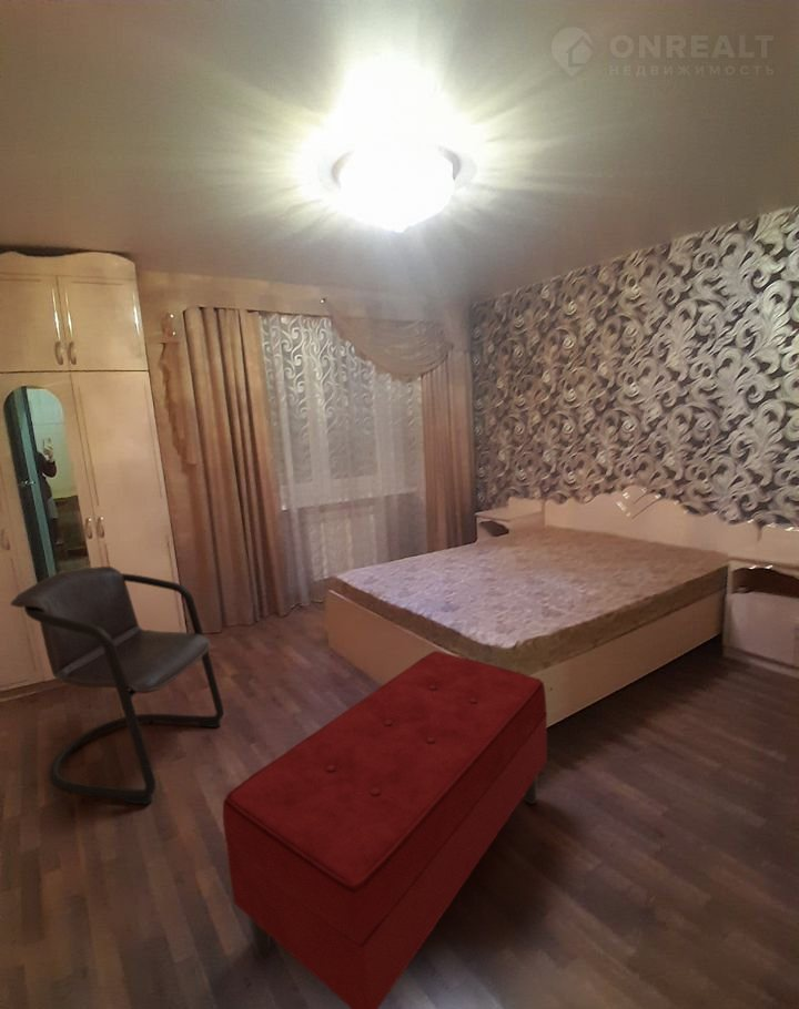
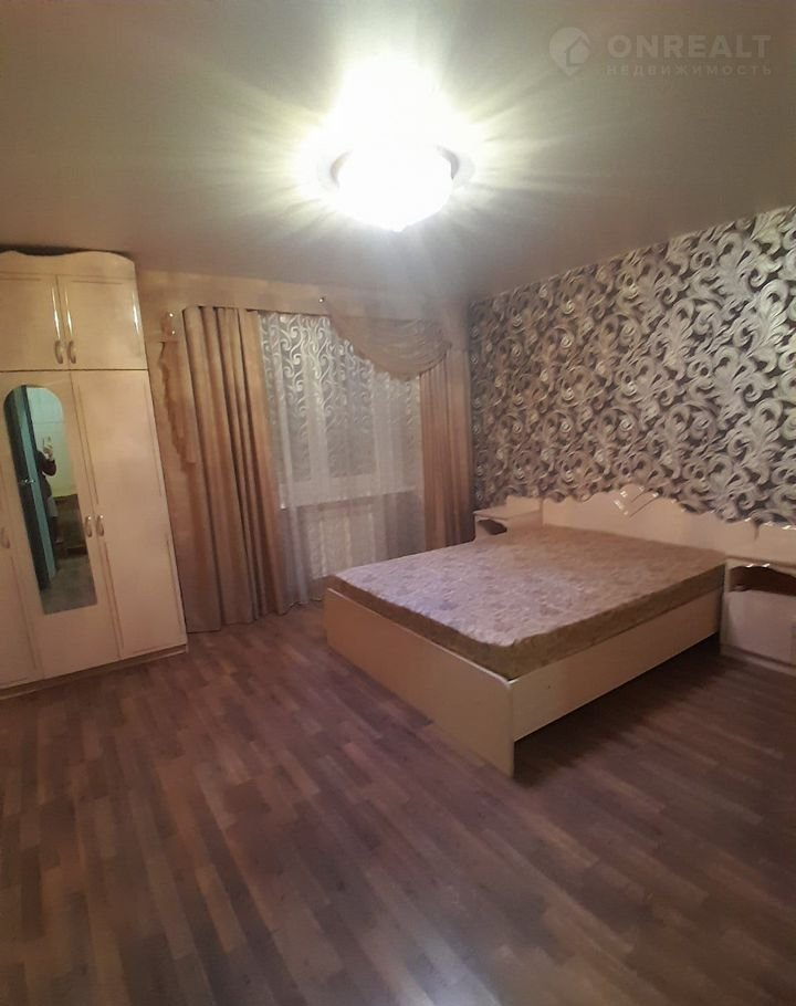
- chair (121, 666)
- bench (412, 797)
